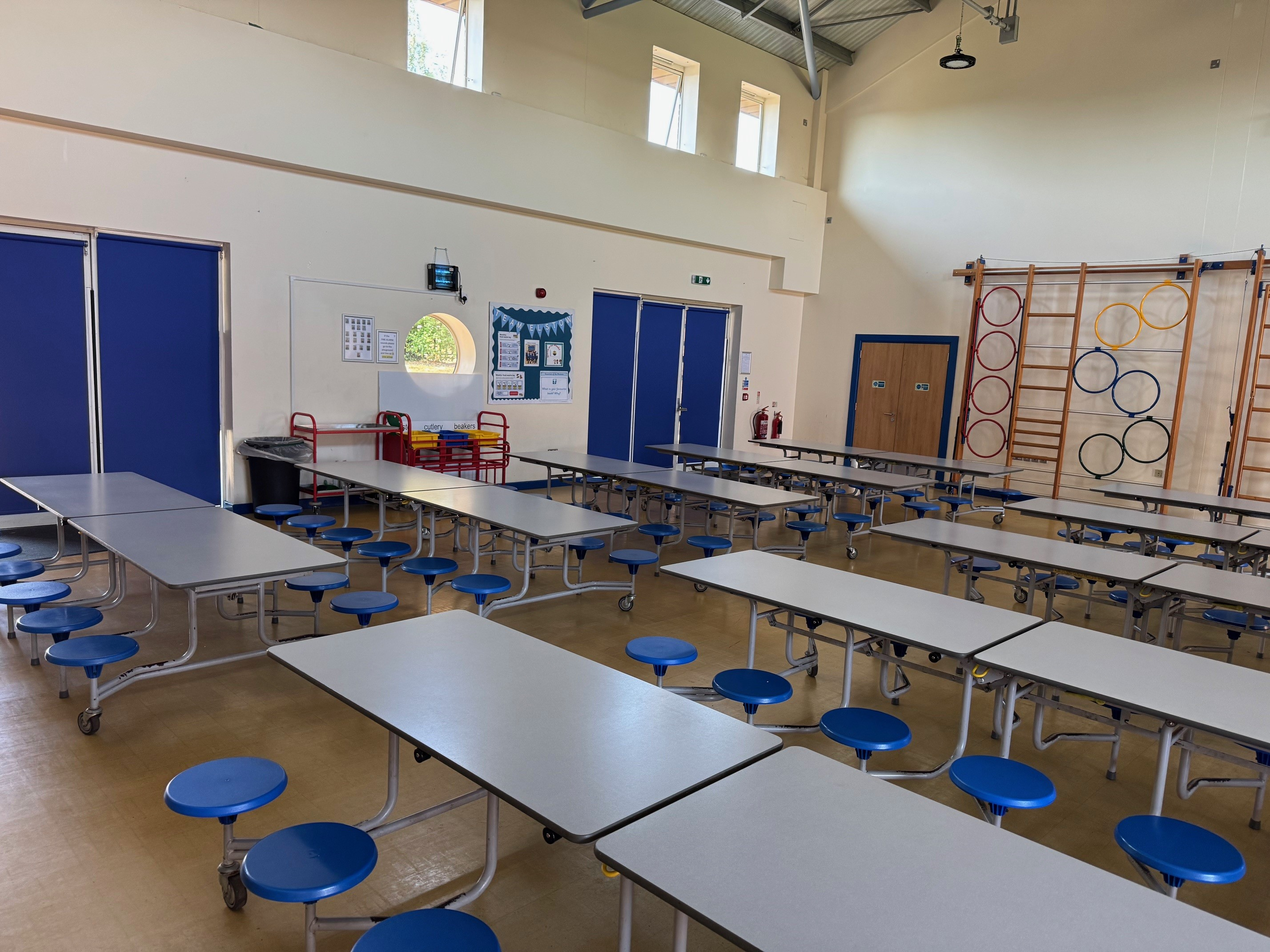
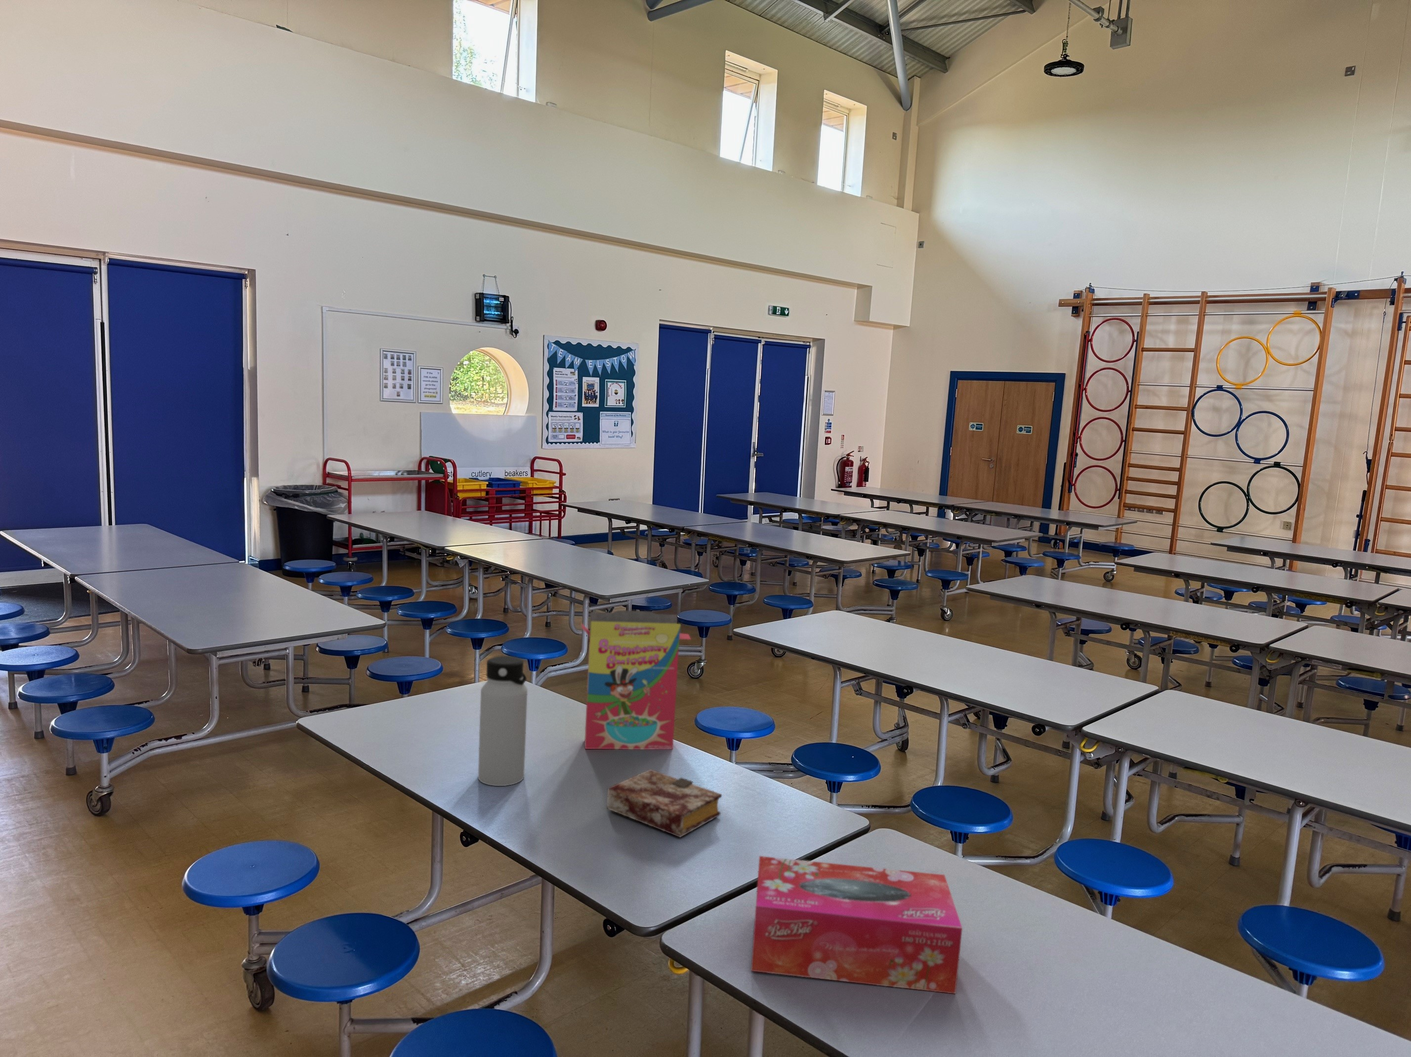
+ tissue box (852, 920)
+ cereal box (633, 680)
+ water bottle (503, 719)
+ book (666, 802)
